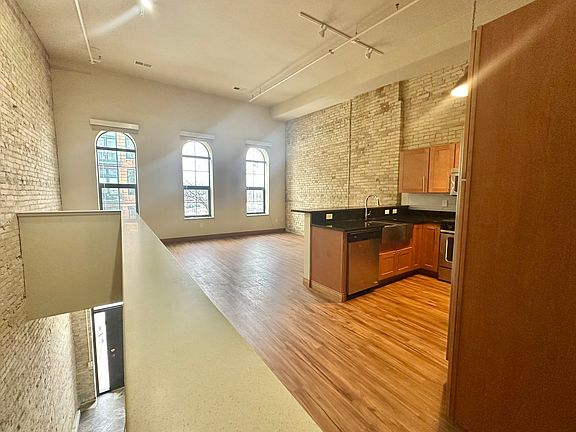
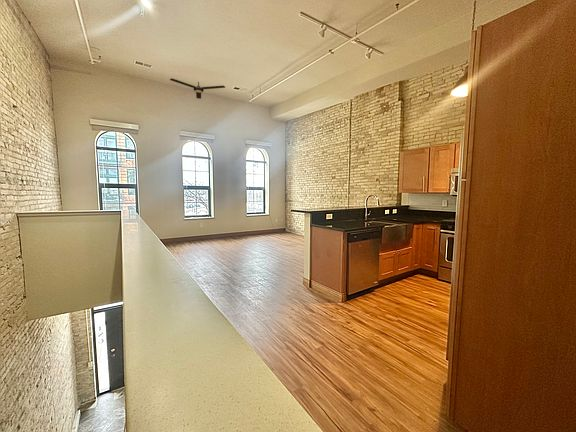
+ ceiling fan (198, 89)
